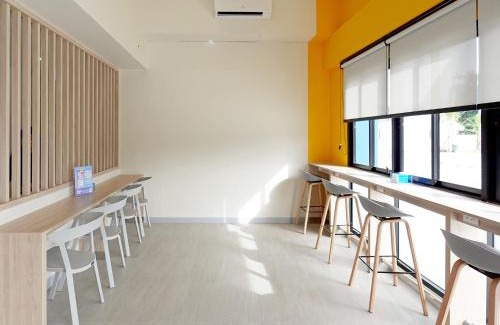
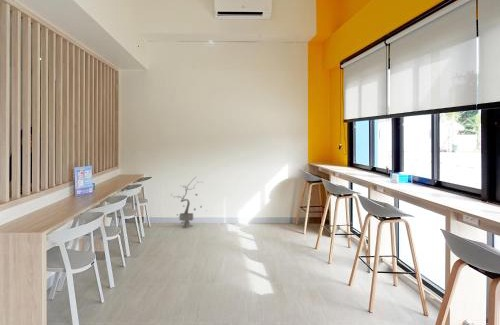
+ potted tree (187, 201)
